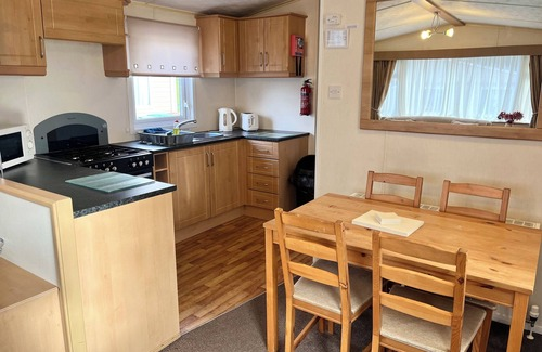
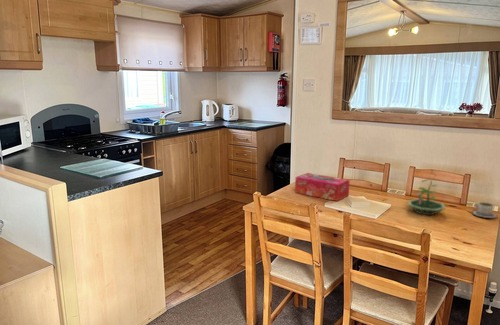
+ terrarium (429, 186)
+ tissue box (321, 186)
+ cup (485, 209)
